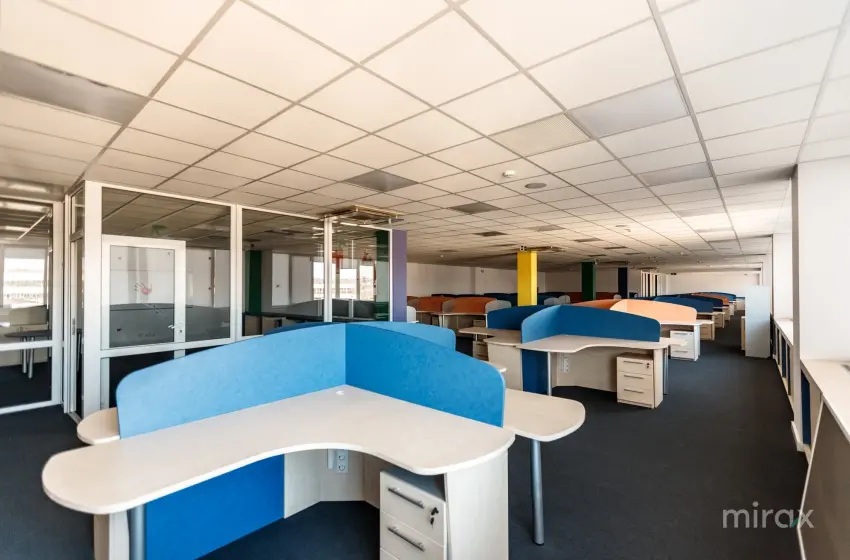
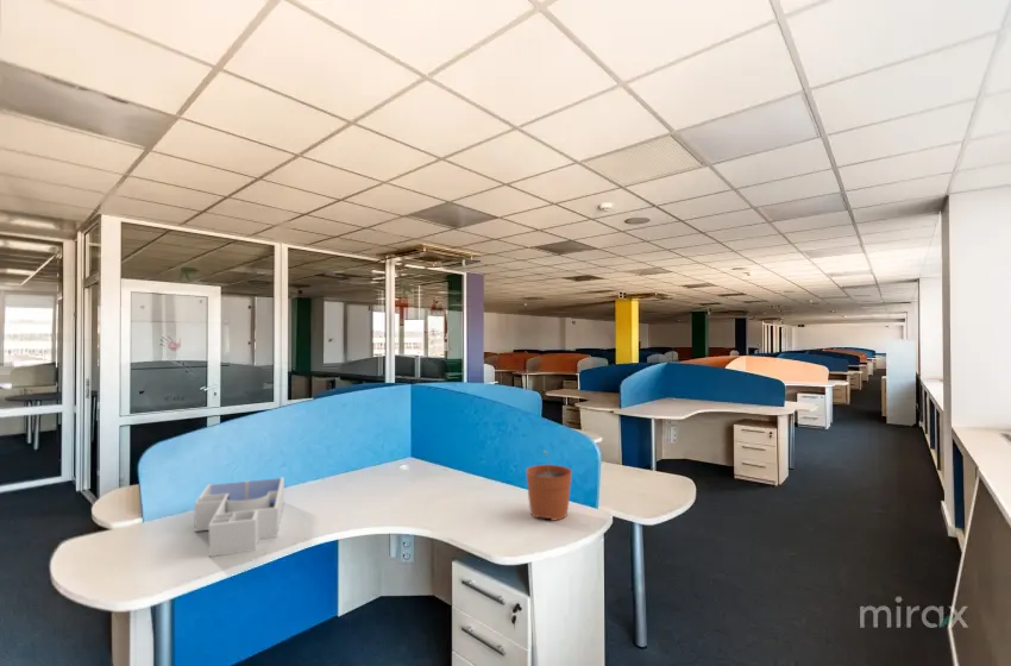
+ plant pot (548, 480)
+ desk organizer (238, 513)
